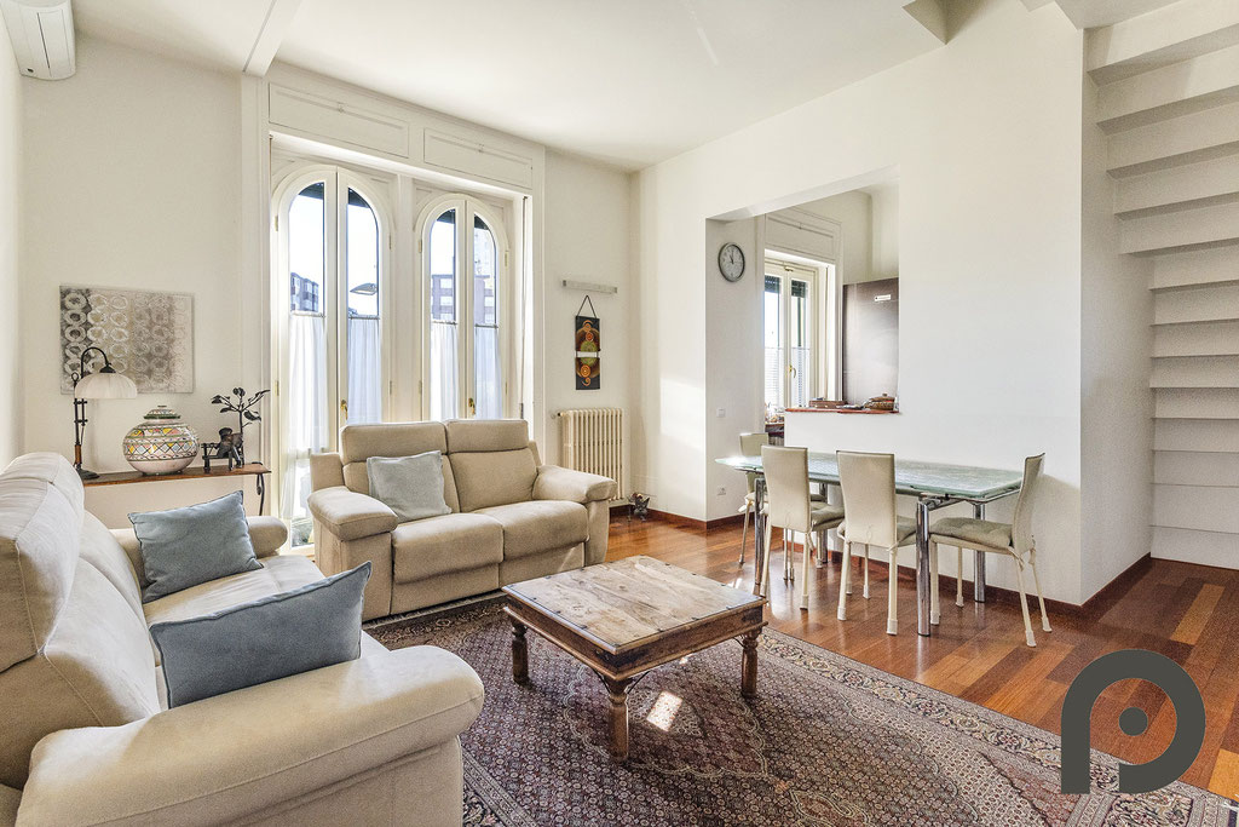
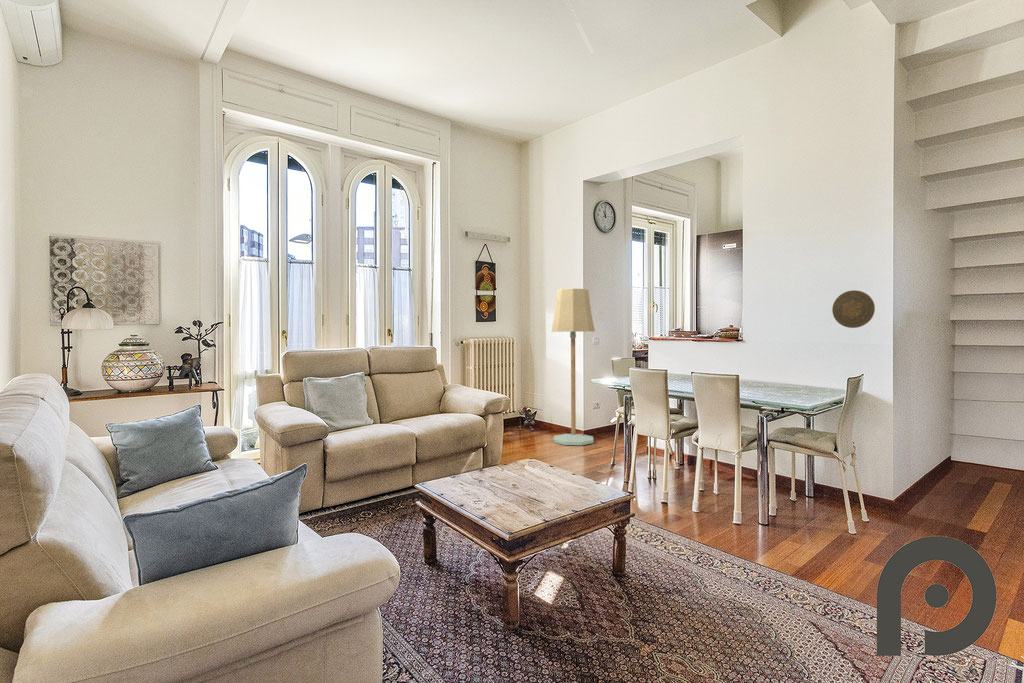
+ decorative plate (852, 309)
+ floor lamp (573, 365)
